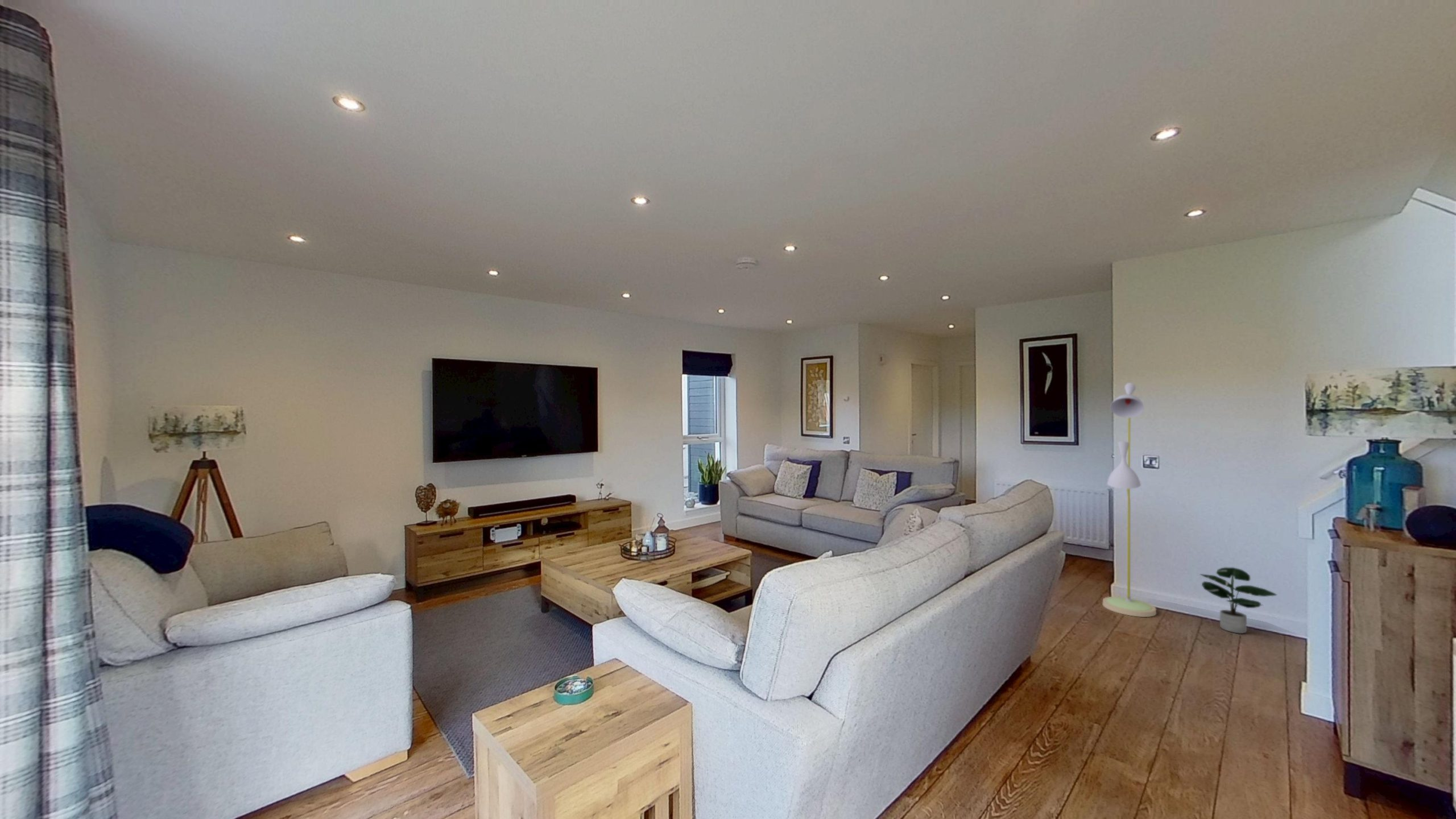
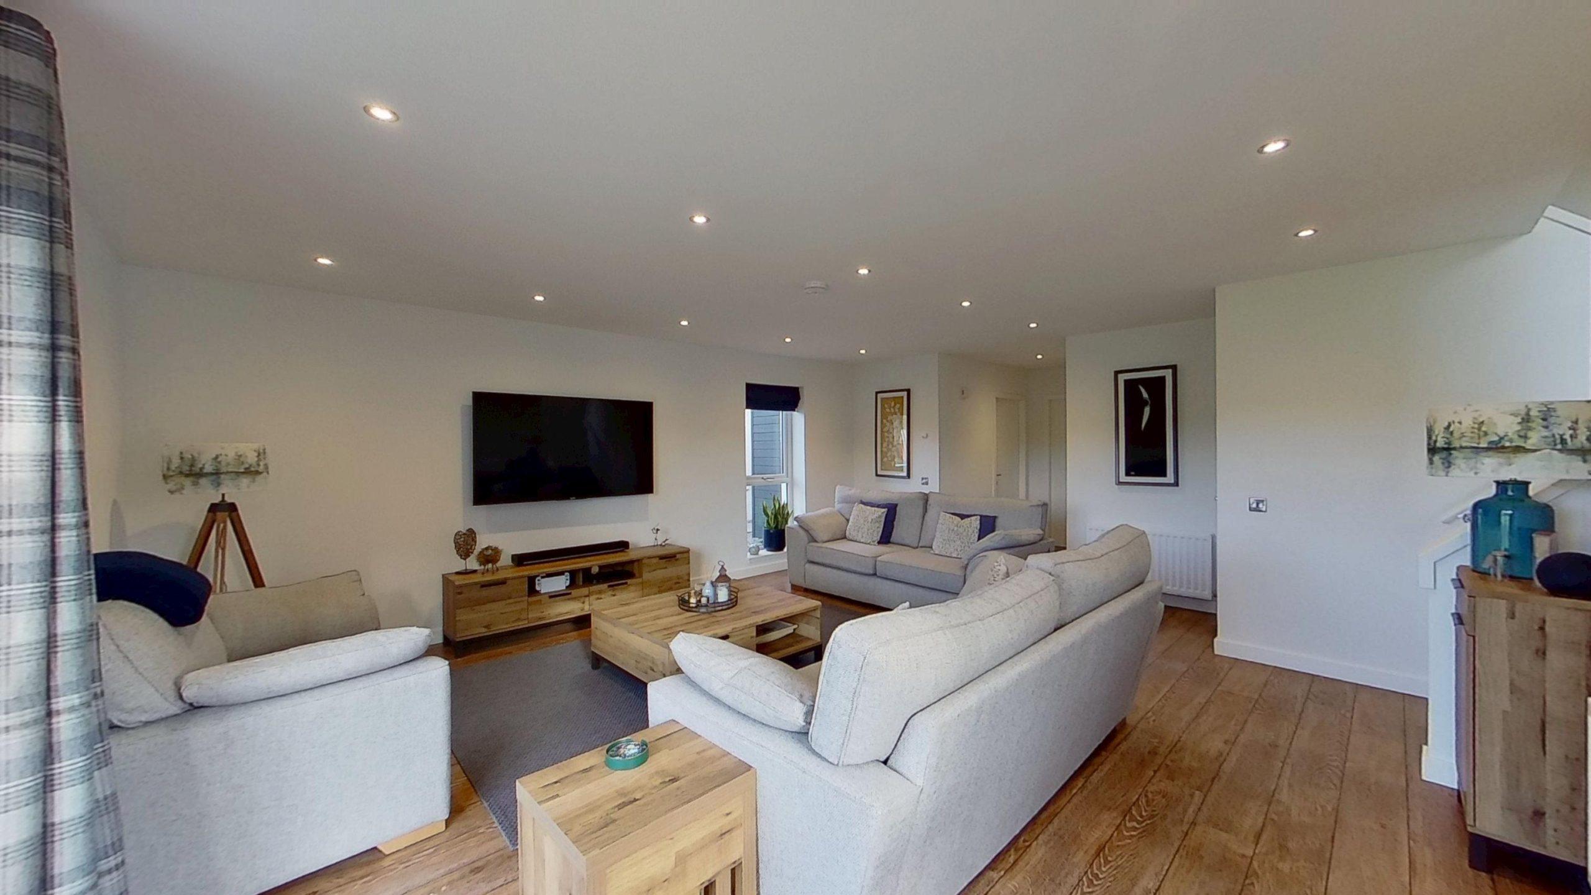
- floor lamp (1128, 498)
- potted plant (1237, 601)
